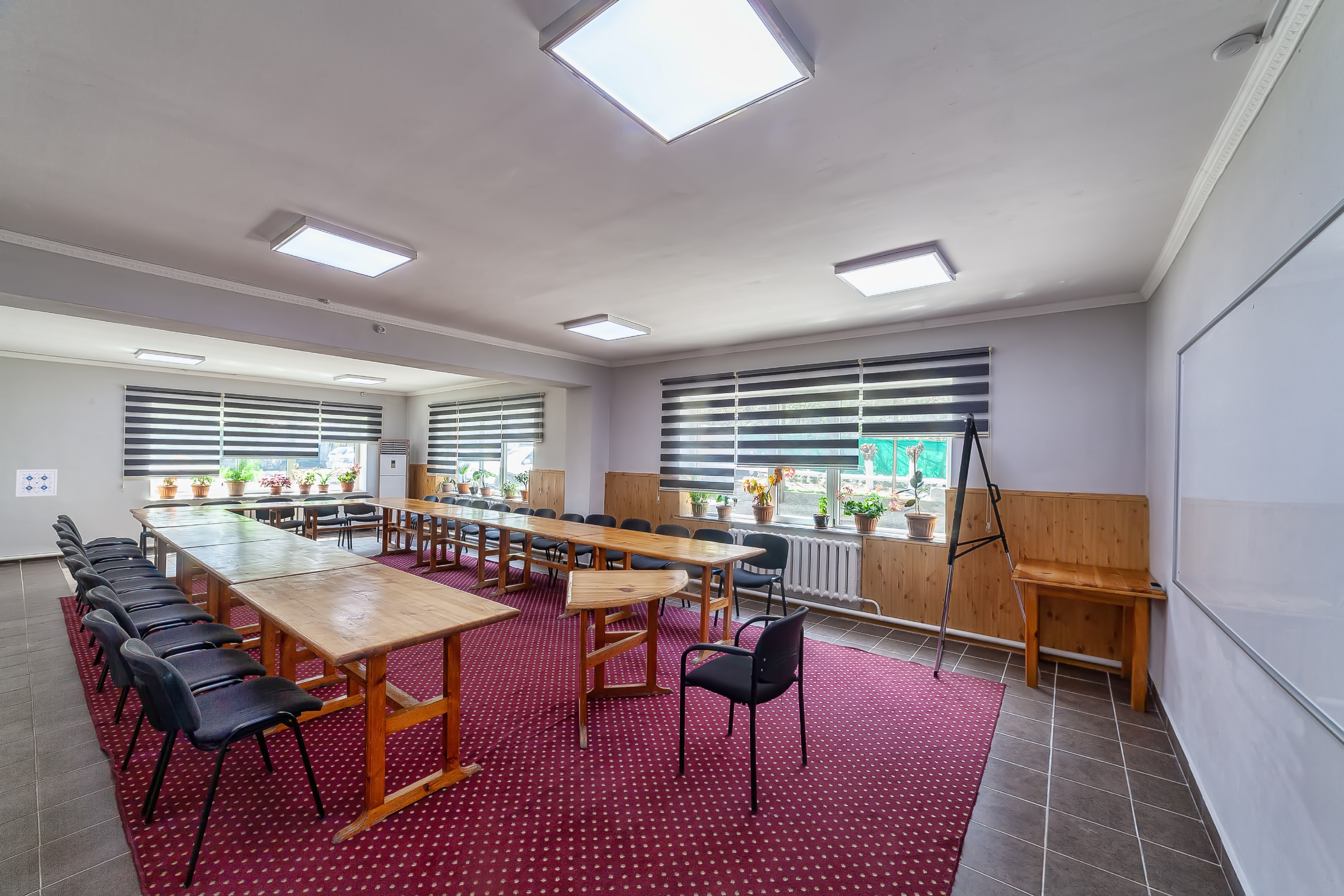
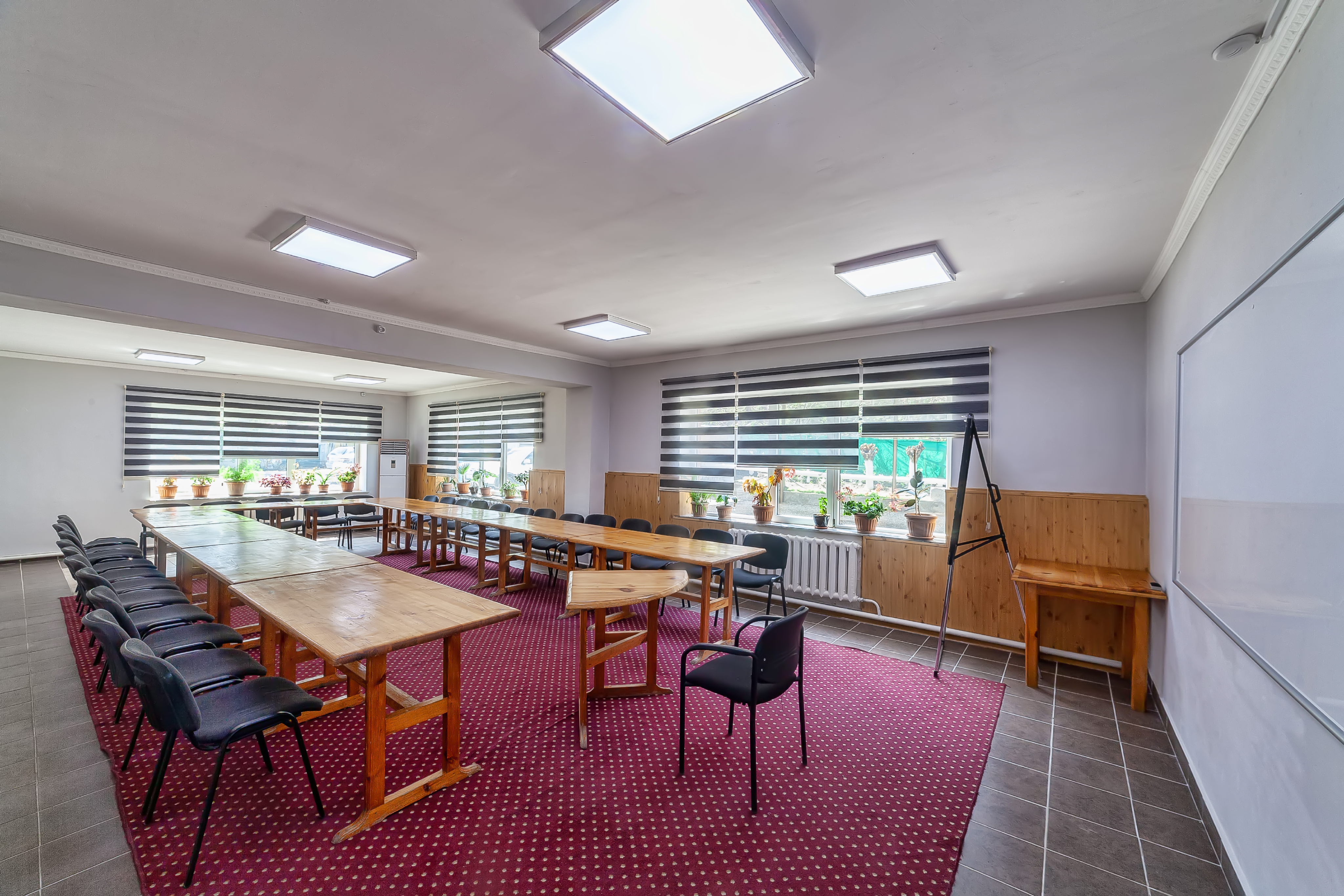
- wall art (37, 483)
